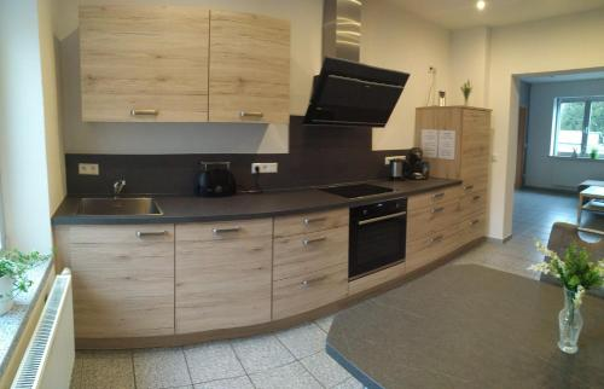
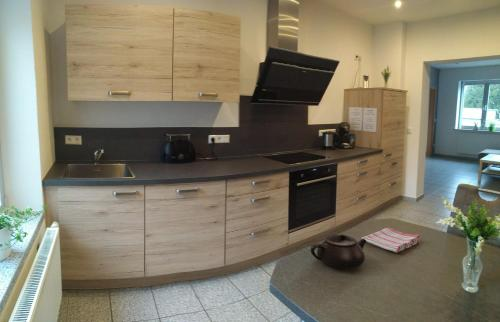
+ teapot (339, 248)
+ dish towel (390, 238)
